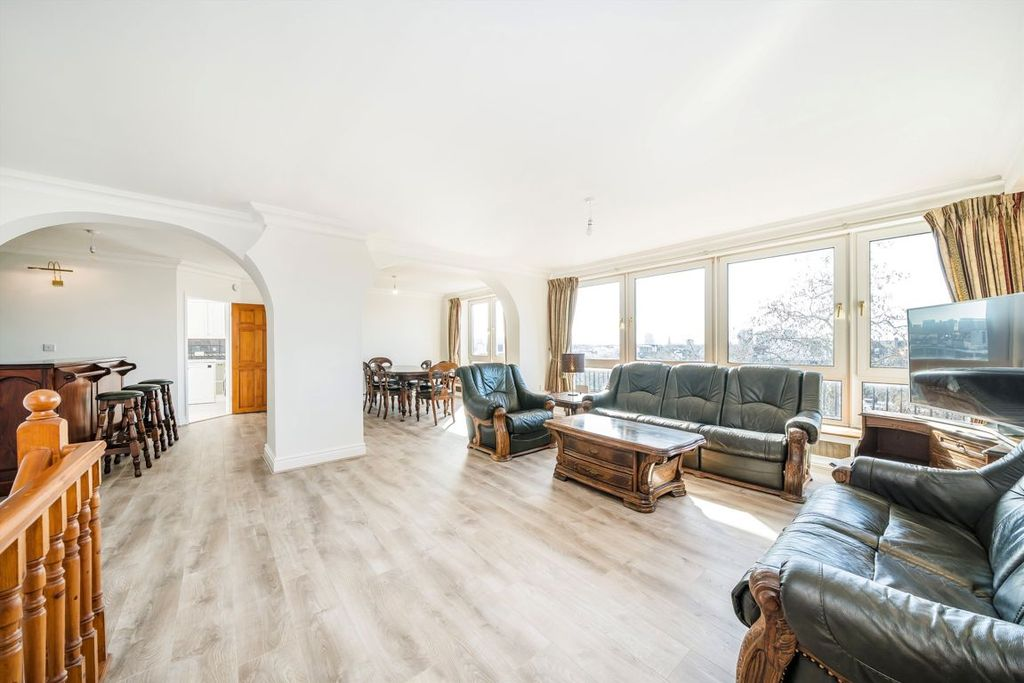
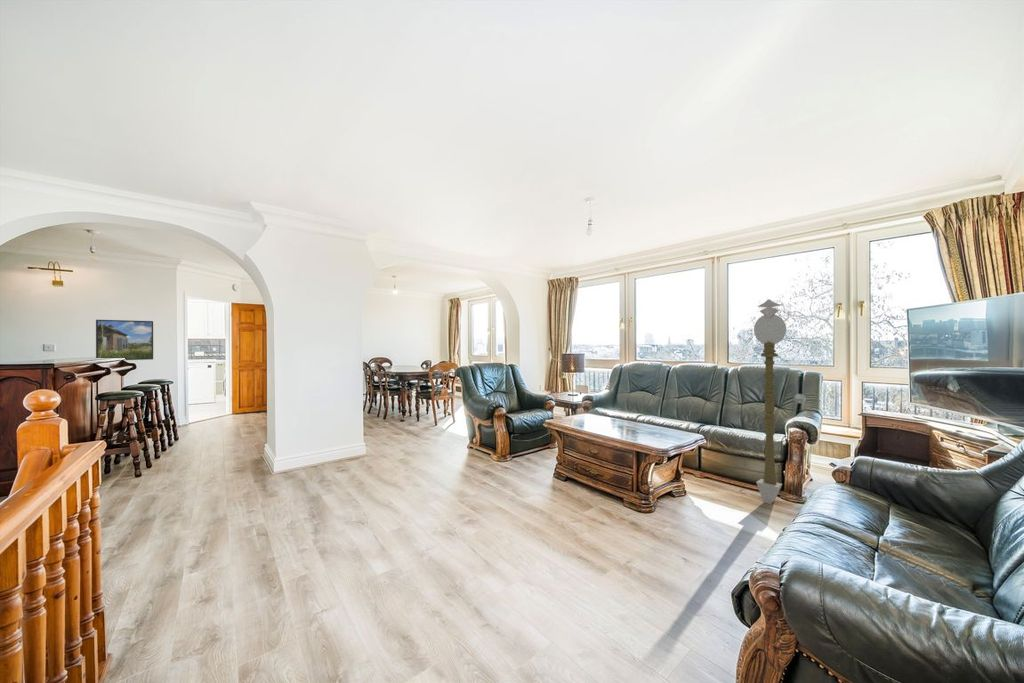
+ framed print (125, 340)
+ magic staff (773, 402)
